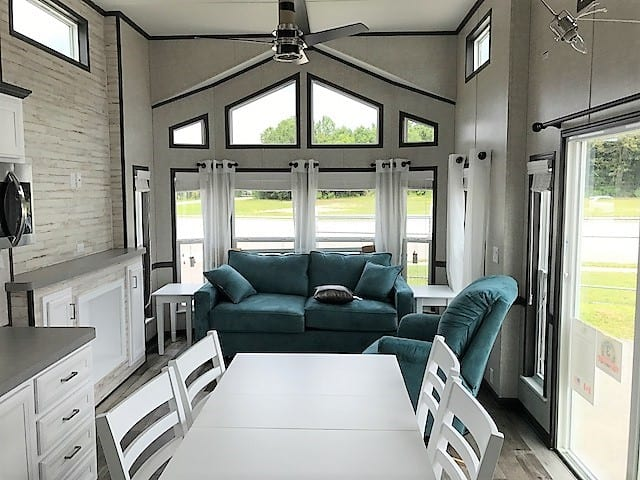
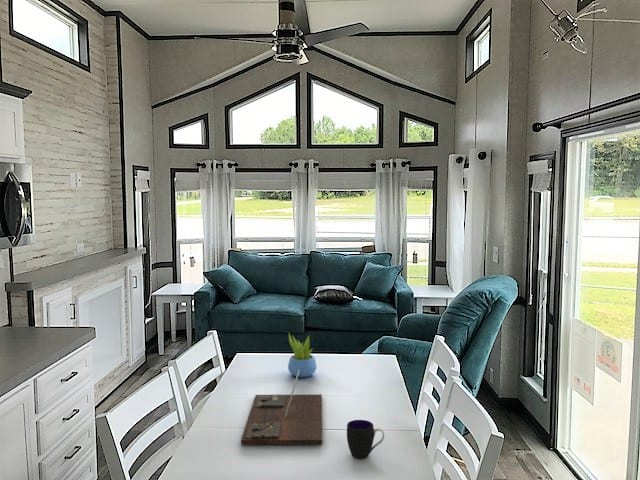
+ succulent plant (301, 353)
+ cup (365, 439)
+ decorative tray (285, 395)
